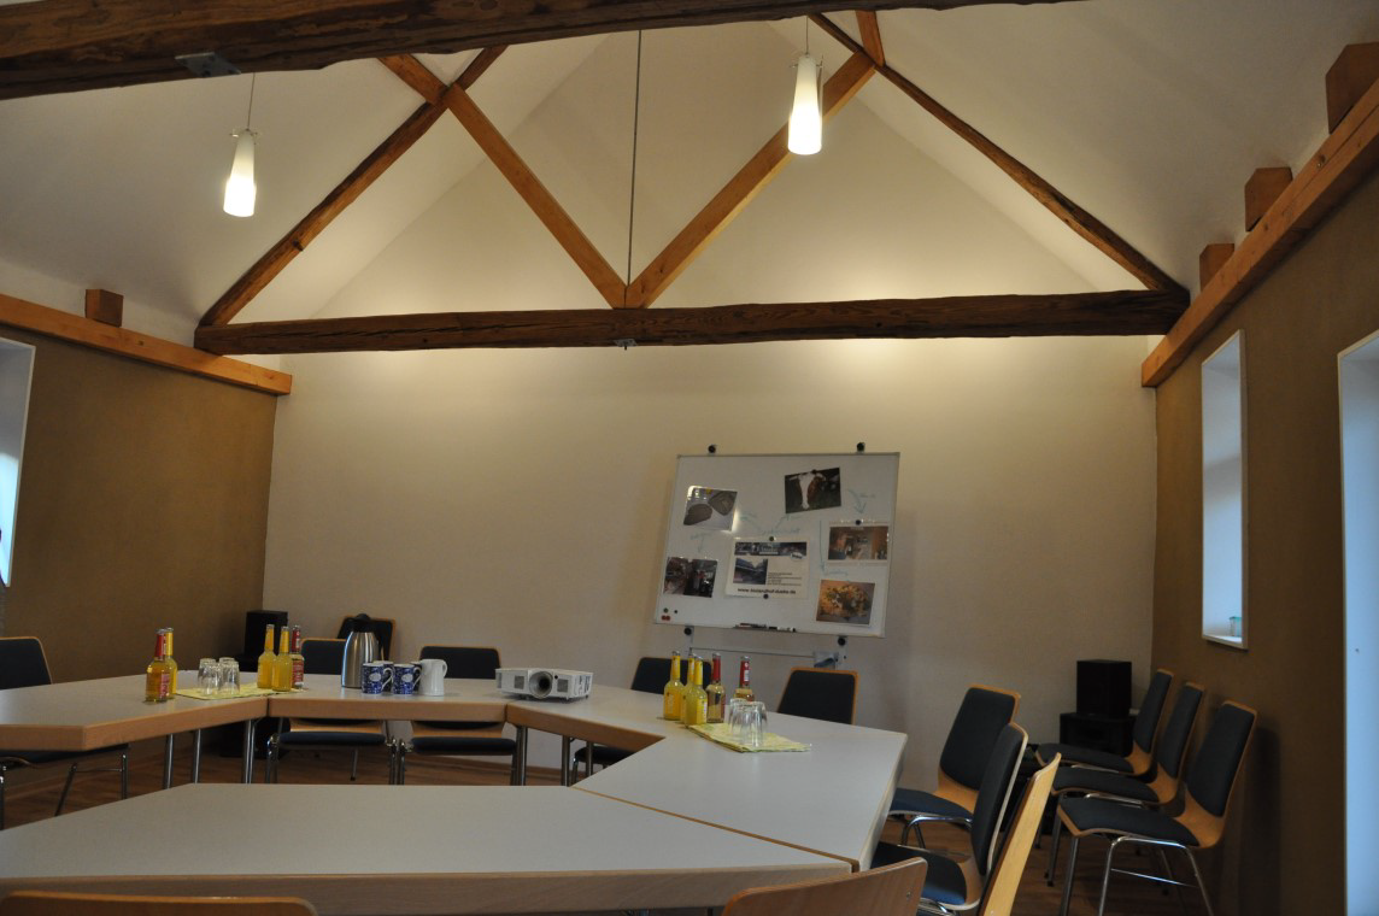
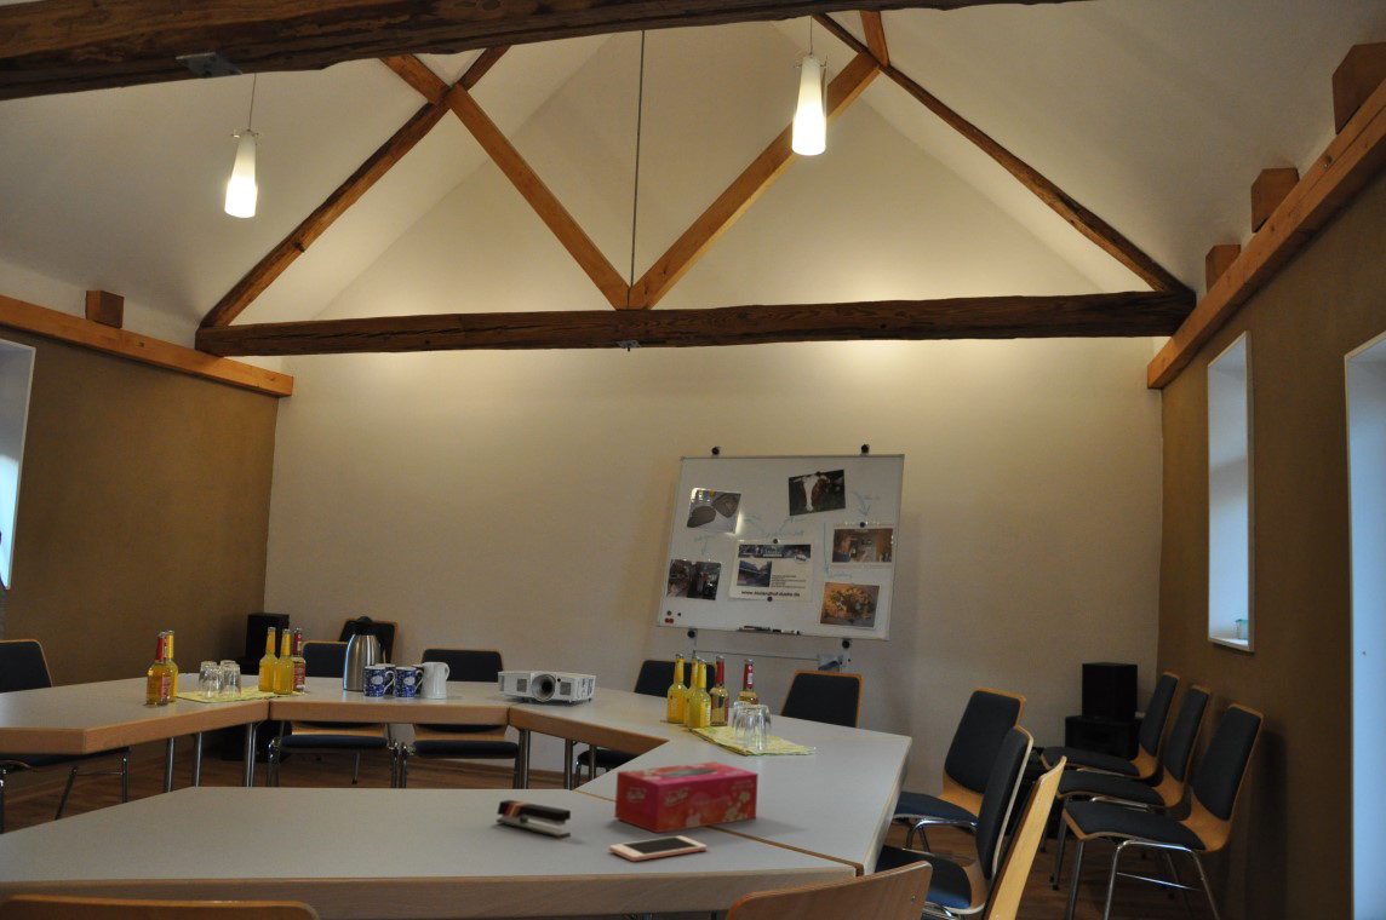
+ stapler (533, 816)
+ cell phone (658, 847)
+ tissue box (687, 794)
